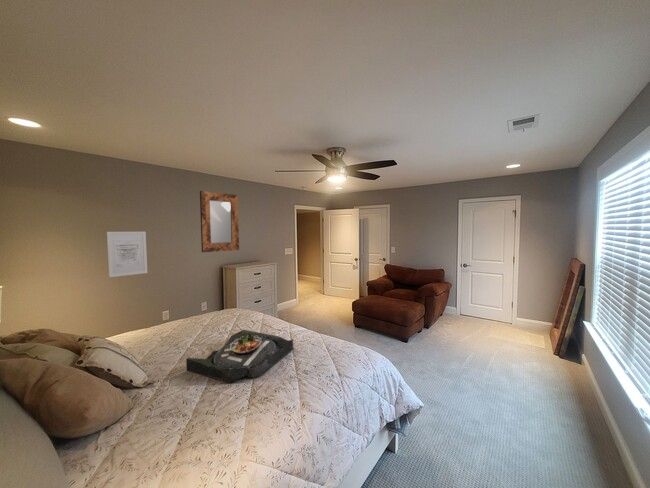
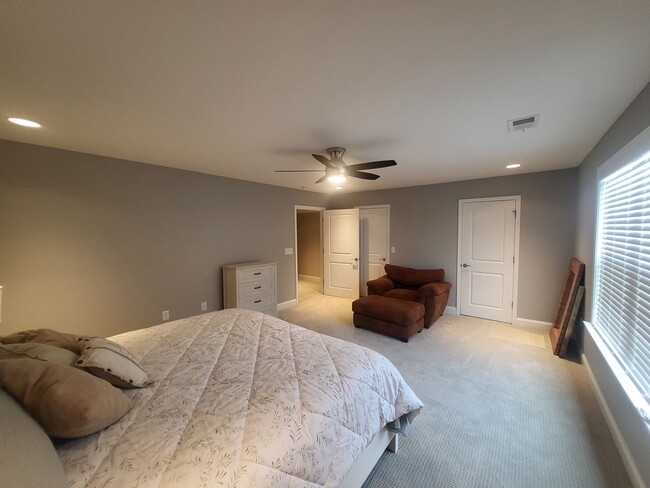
- home mirror (220, 222)
- serving tray (244, 346)
- wall art (128, 253)
